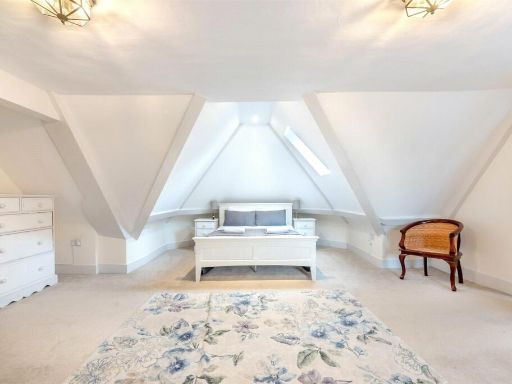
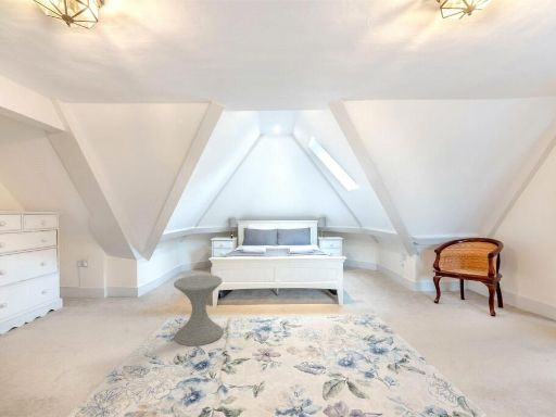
+ side table (199, 307)
